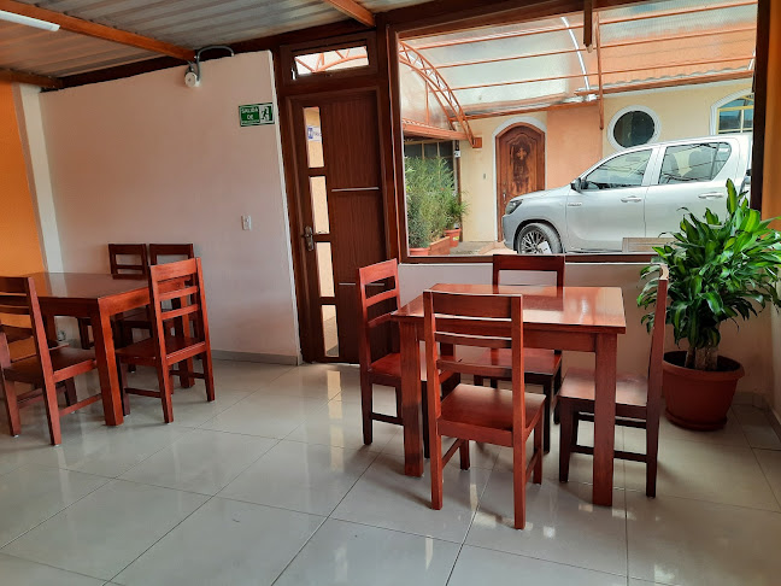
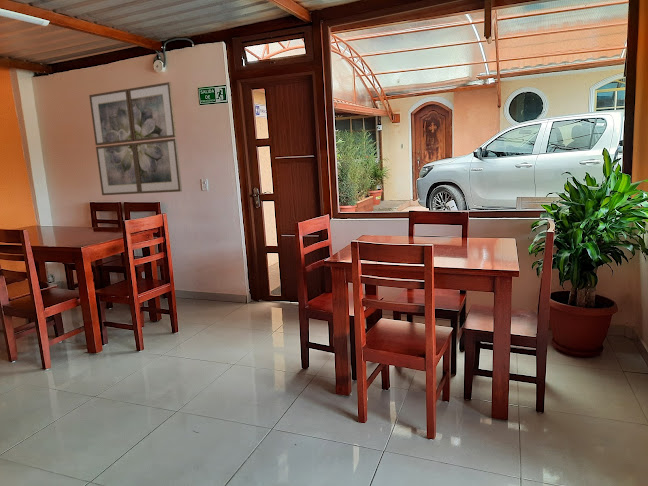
+ wall art (134, 141)
